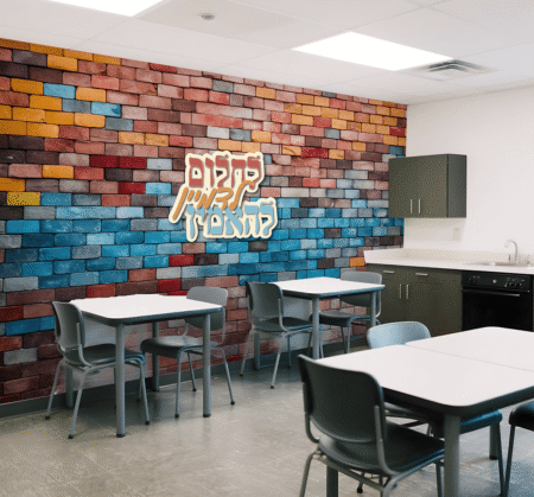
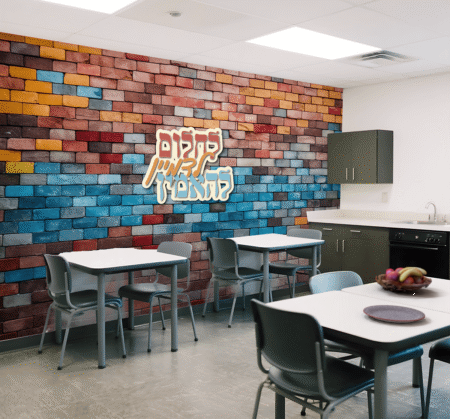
+ fruit basket (403, 278)
+ plate (393, 314)
